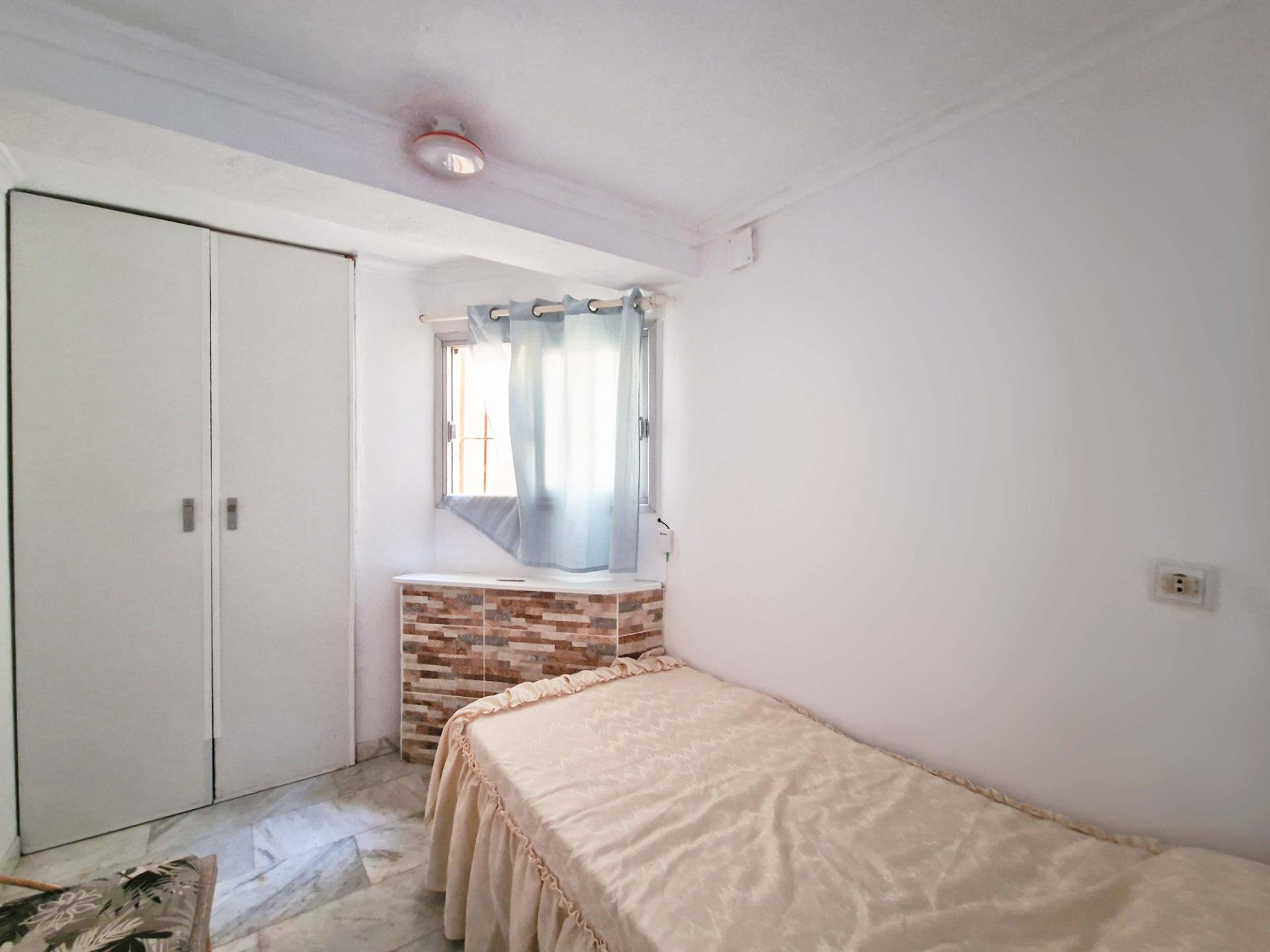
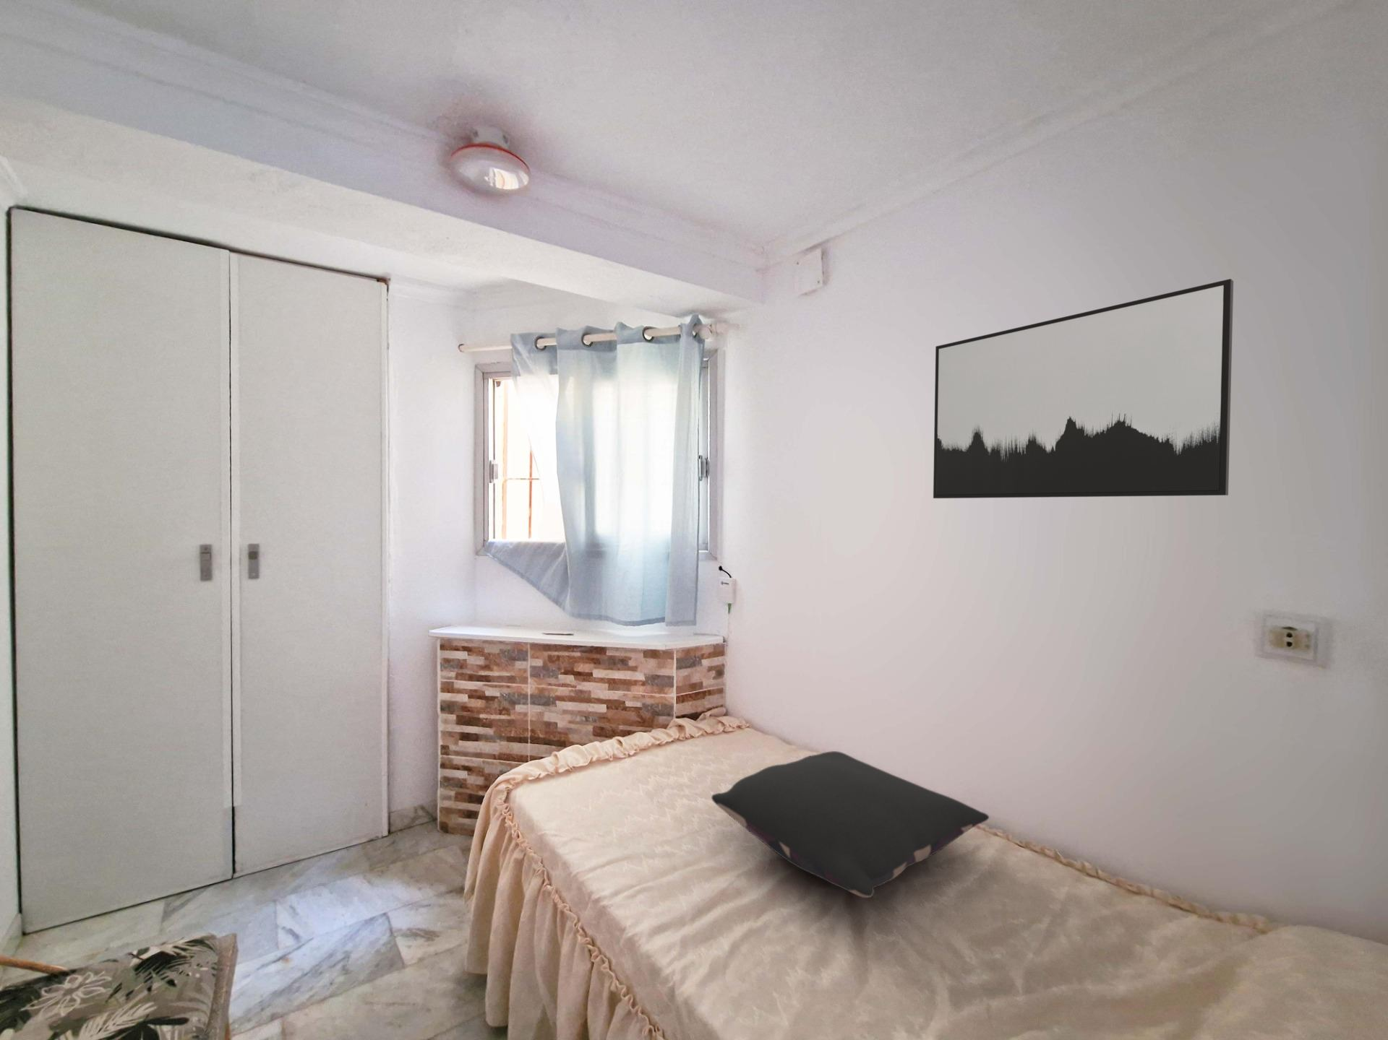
+ wall art (1057, 409)
+ pillow (847, 811)
